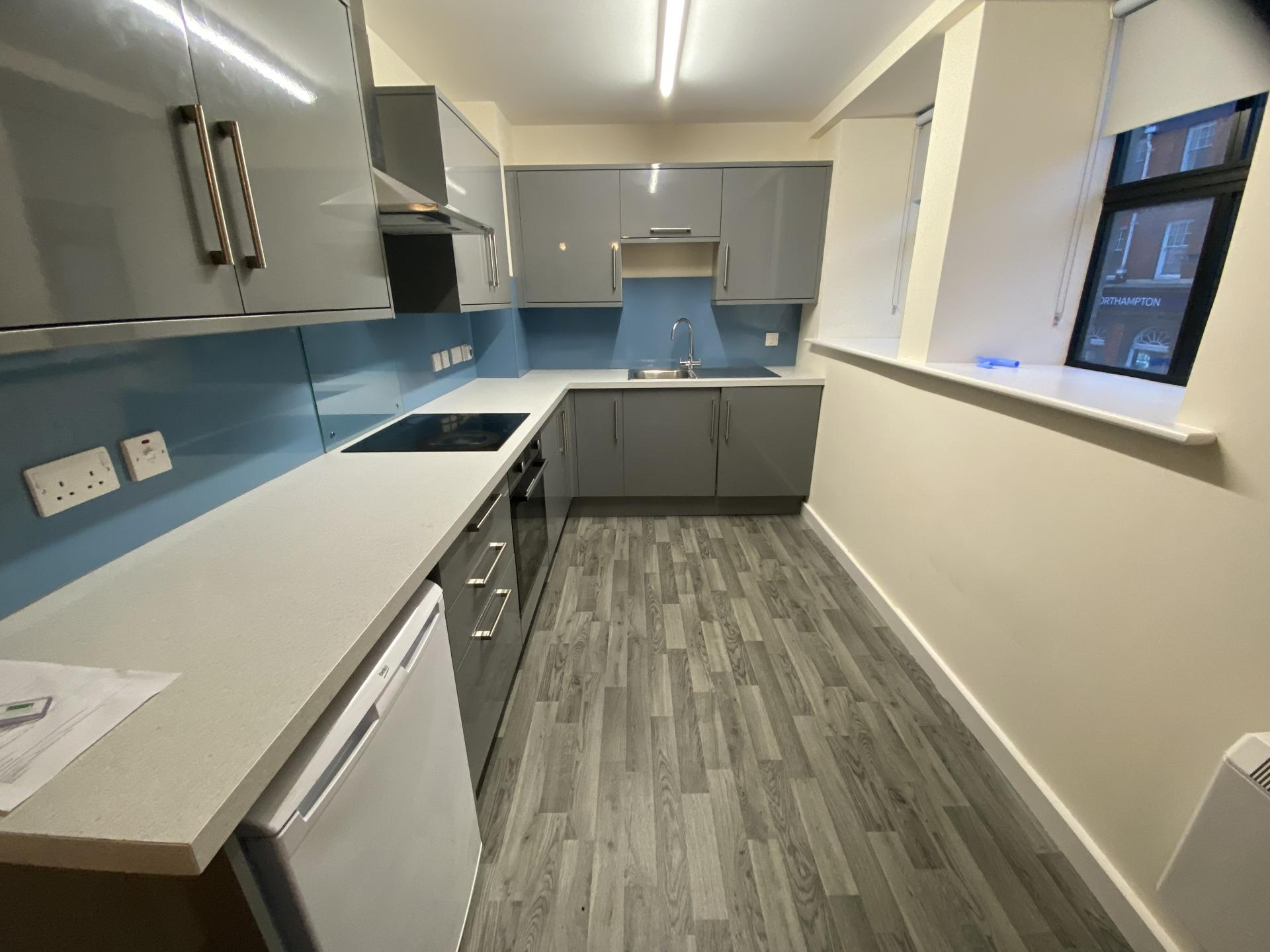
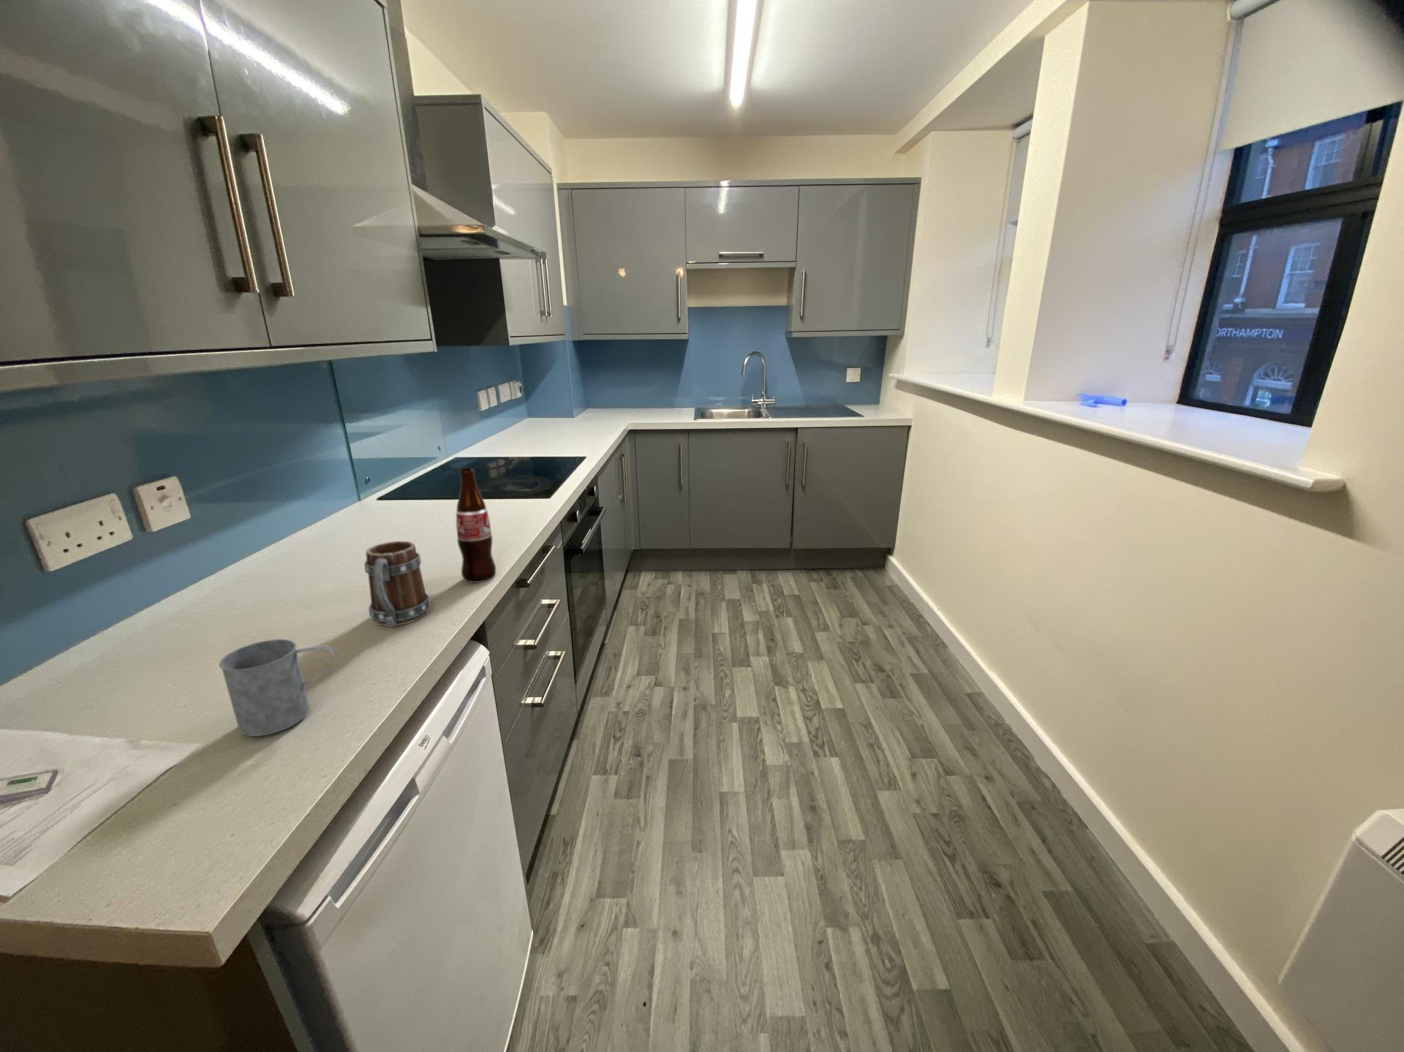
+ mug (392, 586)
+ mug (285, 684)
+ bottle (473, 525)
